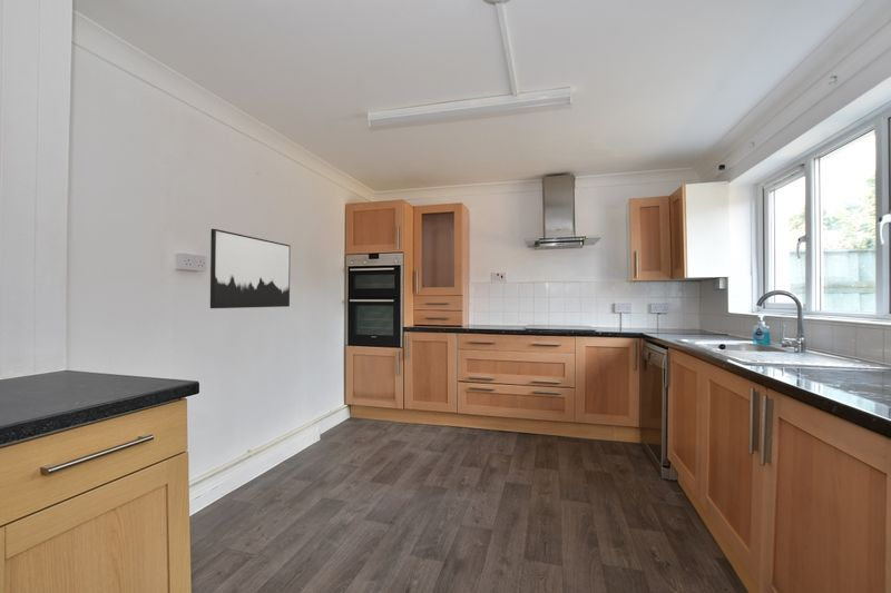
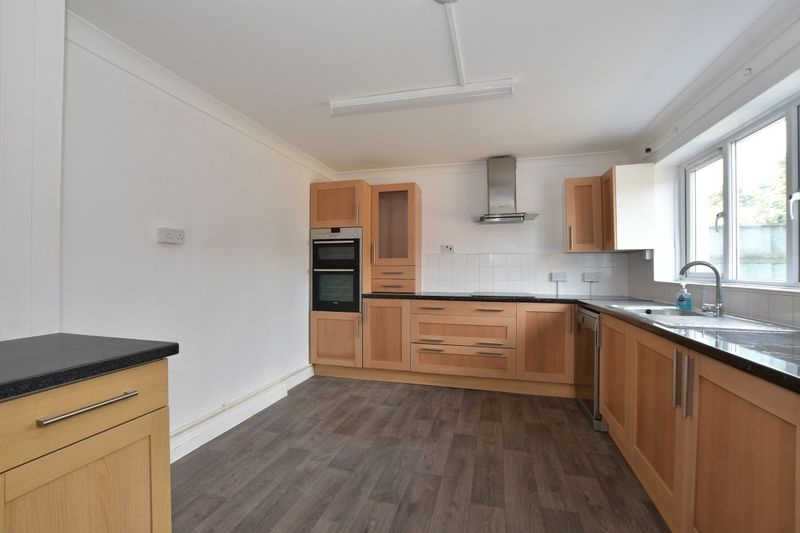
- wall art (255, 273)
